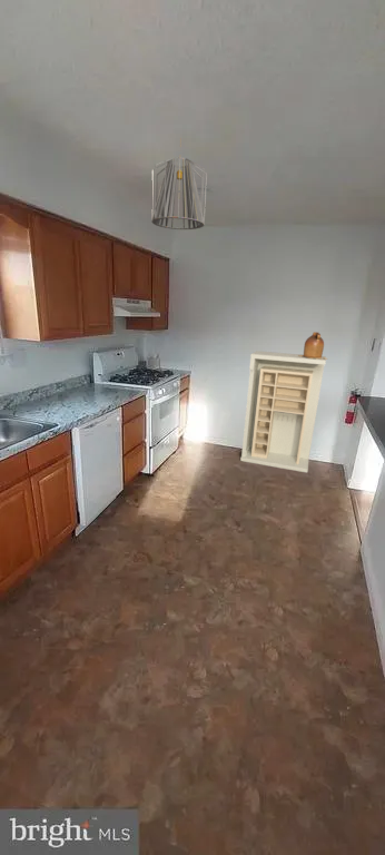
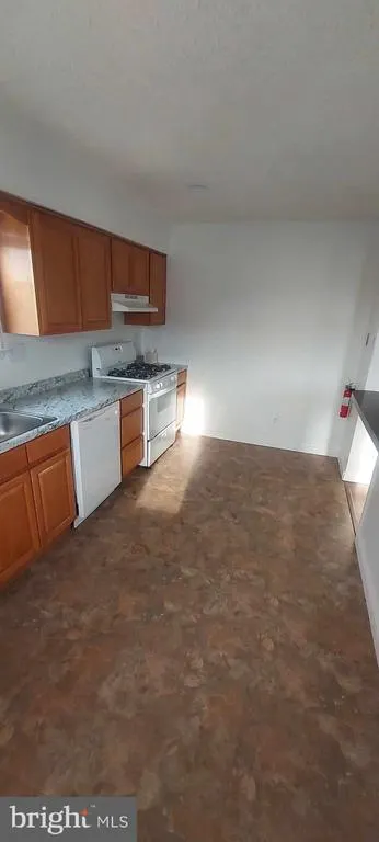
- pendant light (179, 181)
- ceramic jug (315, 344)
- shelving unit (282, 410)
